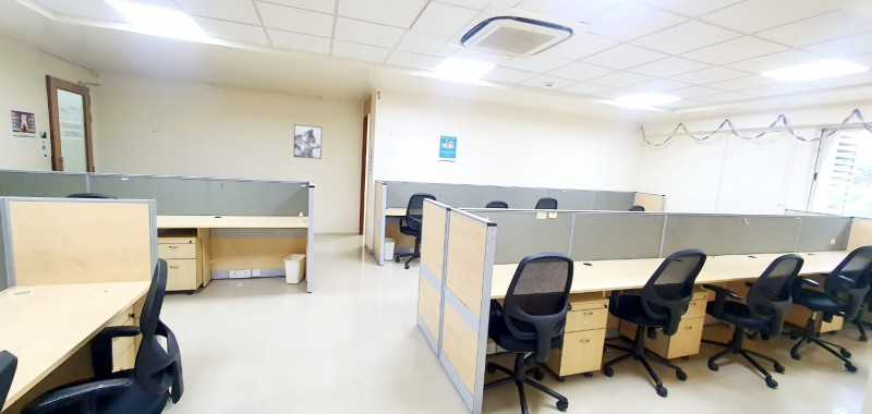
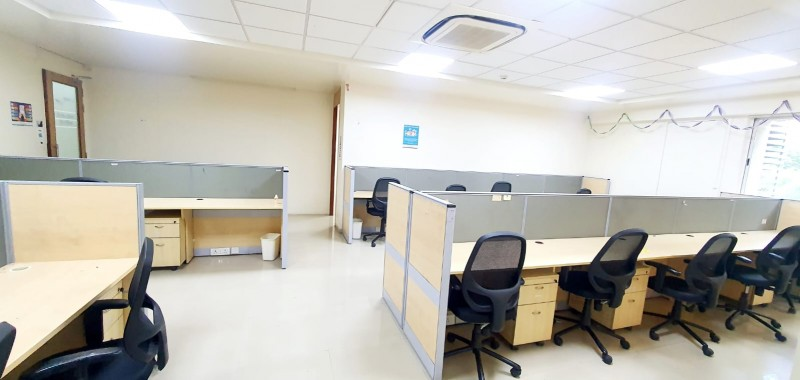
- wall art (307, 142)
